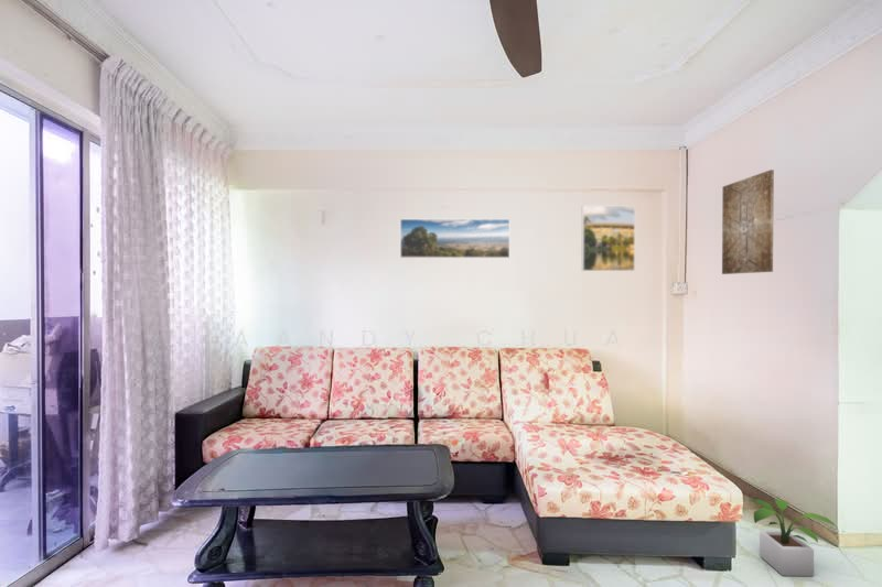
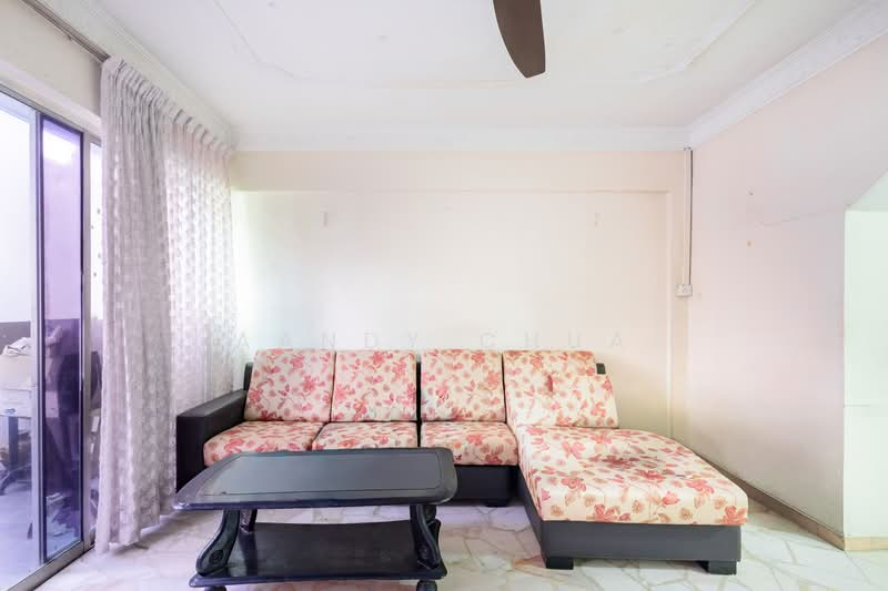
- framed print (454, 238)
- wall art (745, 226)
- potted plant (781, 534)
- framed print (607, 238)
